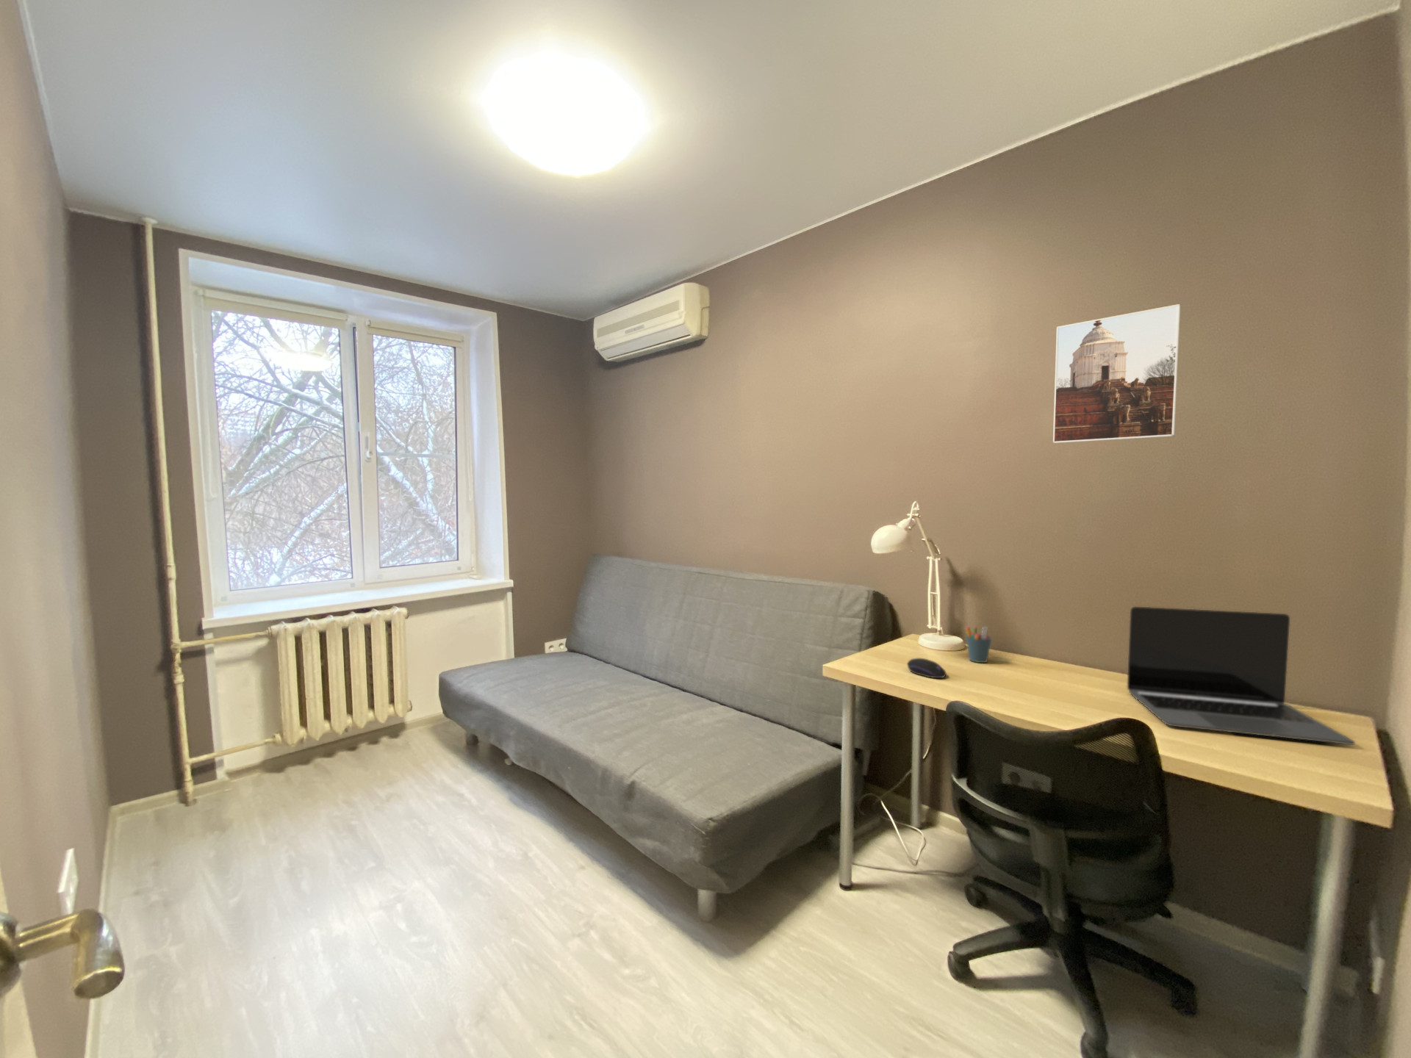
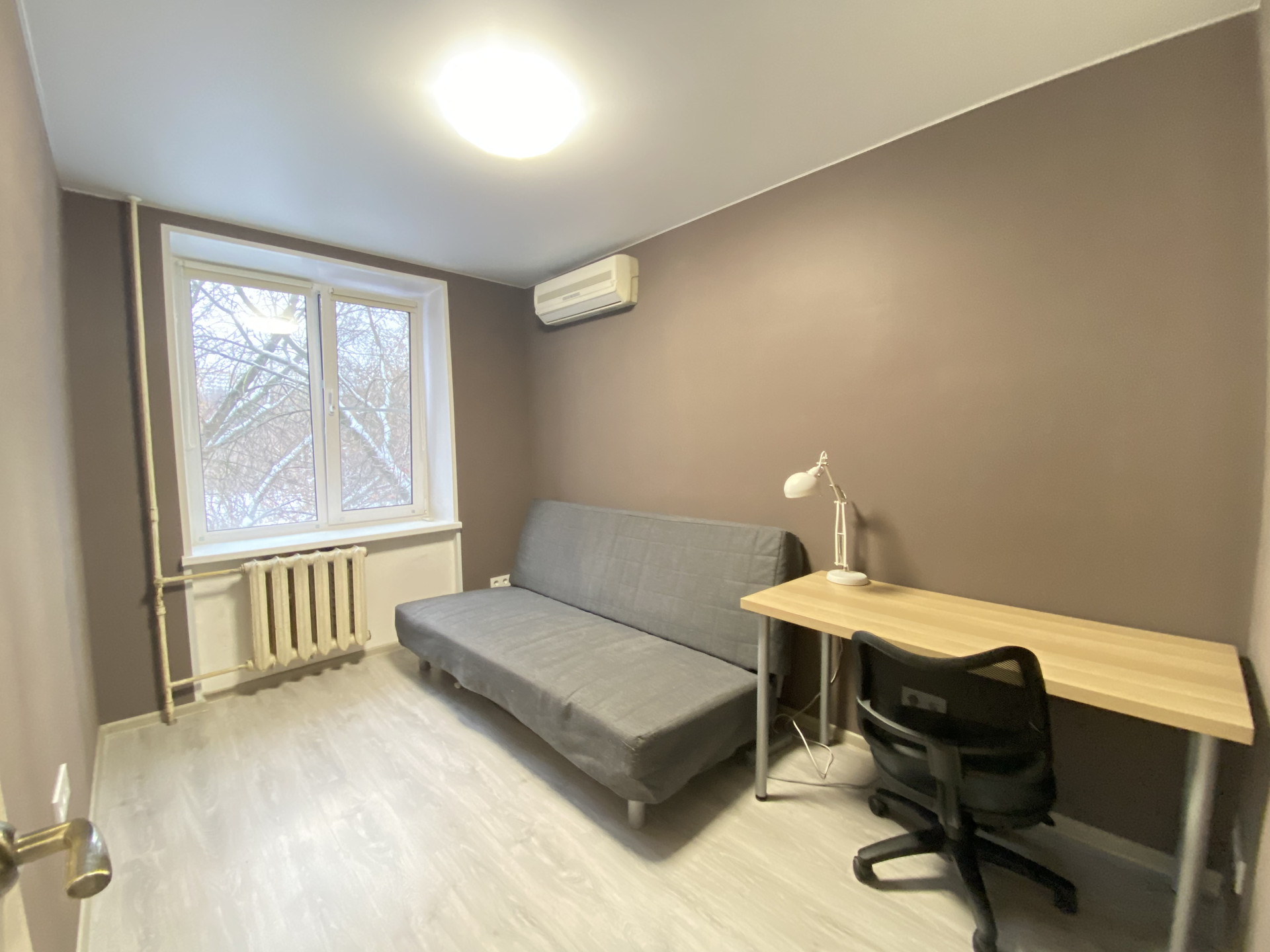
- computer mouse (925, 667)
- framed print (1112, 378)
- laptop (1230, 668)
- pen holder (978, 642)
